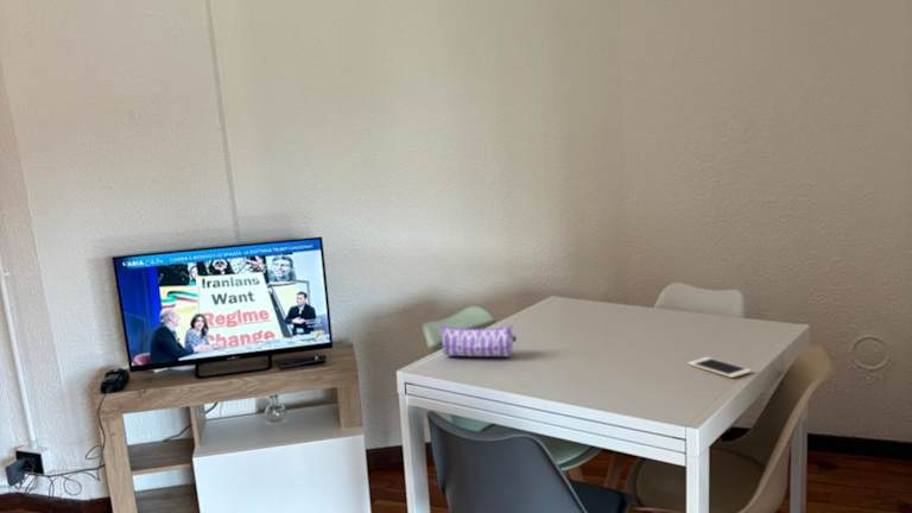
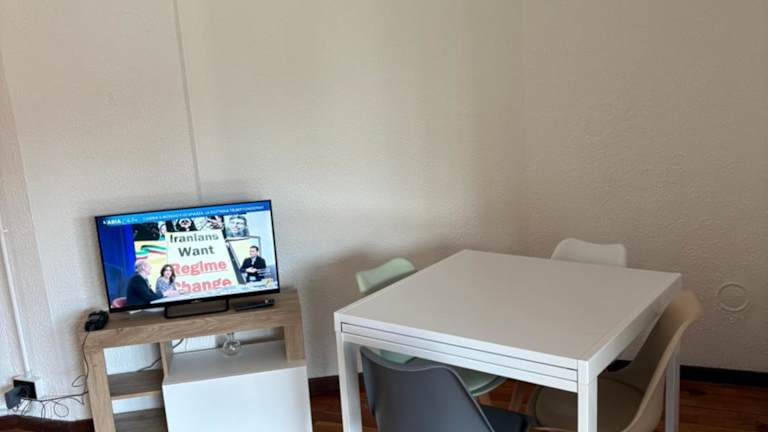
- pencil case (477, 340)
- cell phone (718, 367)
